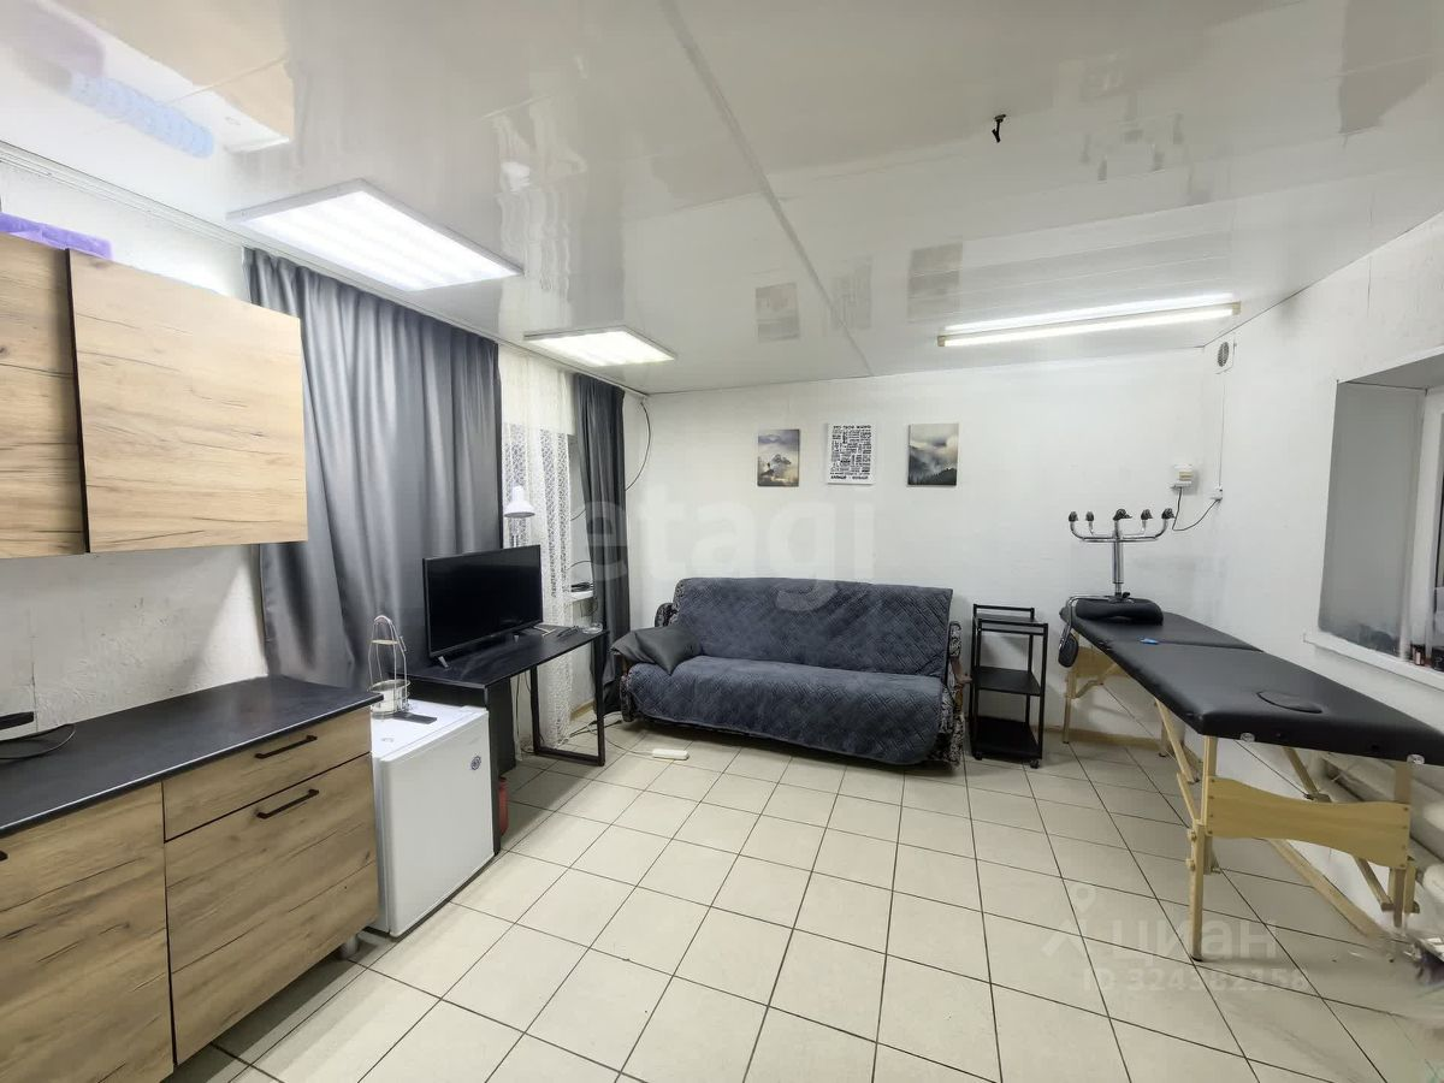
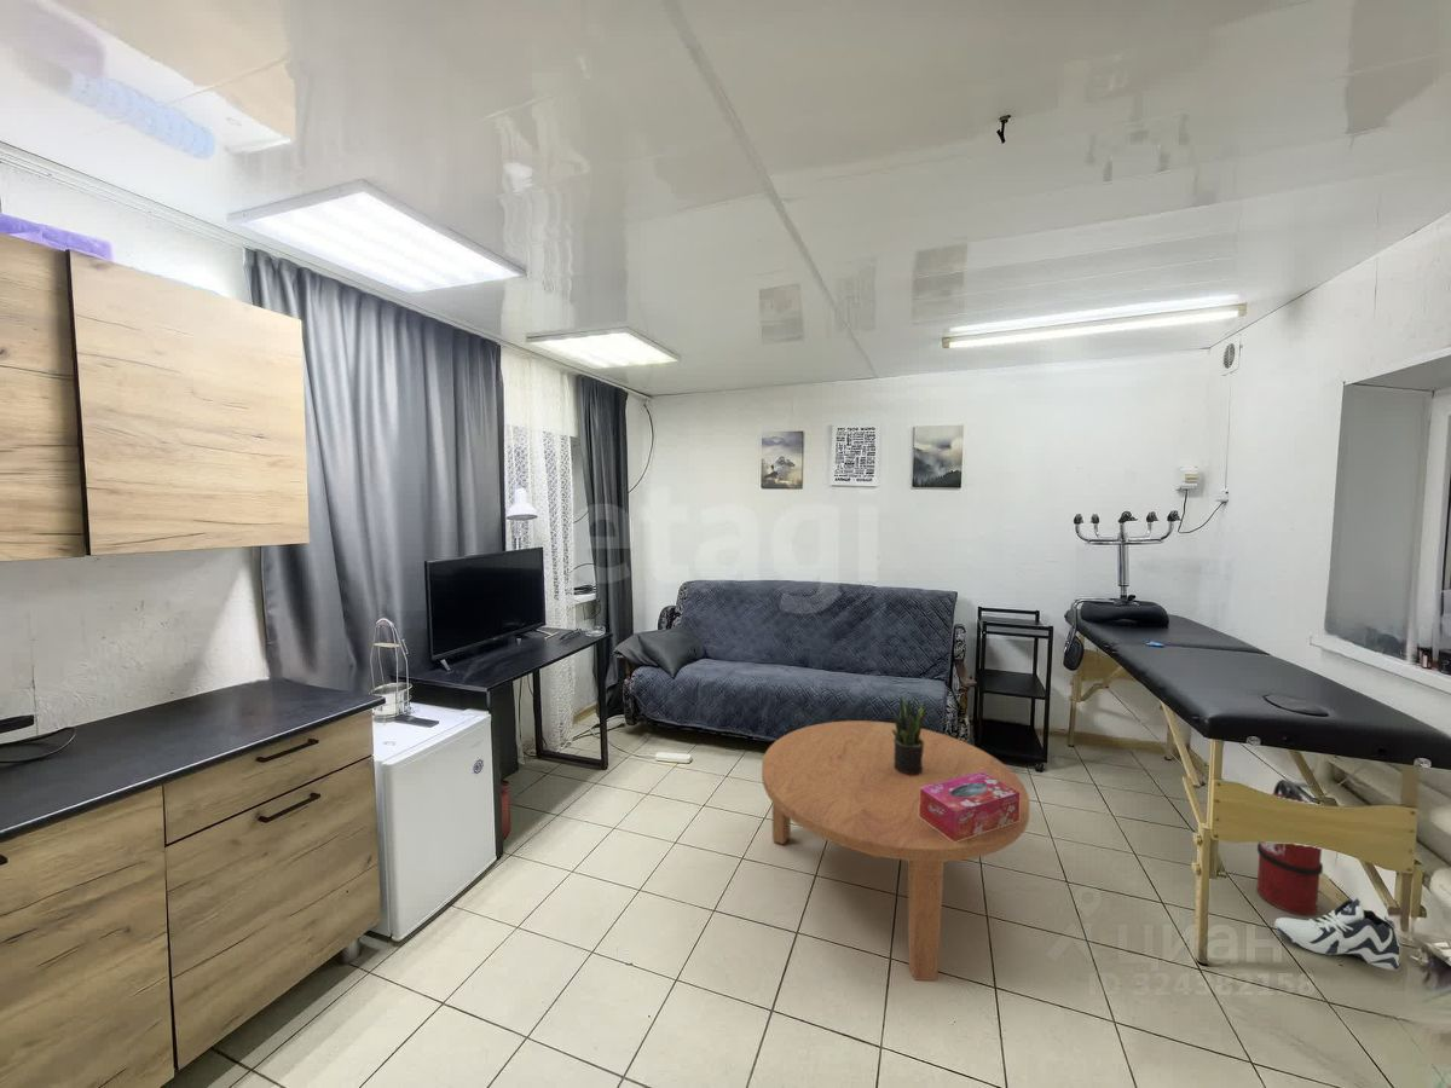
+ fire extinguisher (1289, 844)
+ potted plant (908, 730)
+ sneaker (1336, 921)
+ tissue box (969, 803)
+ coffee table (885, 822)
